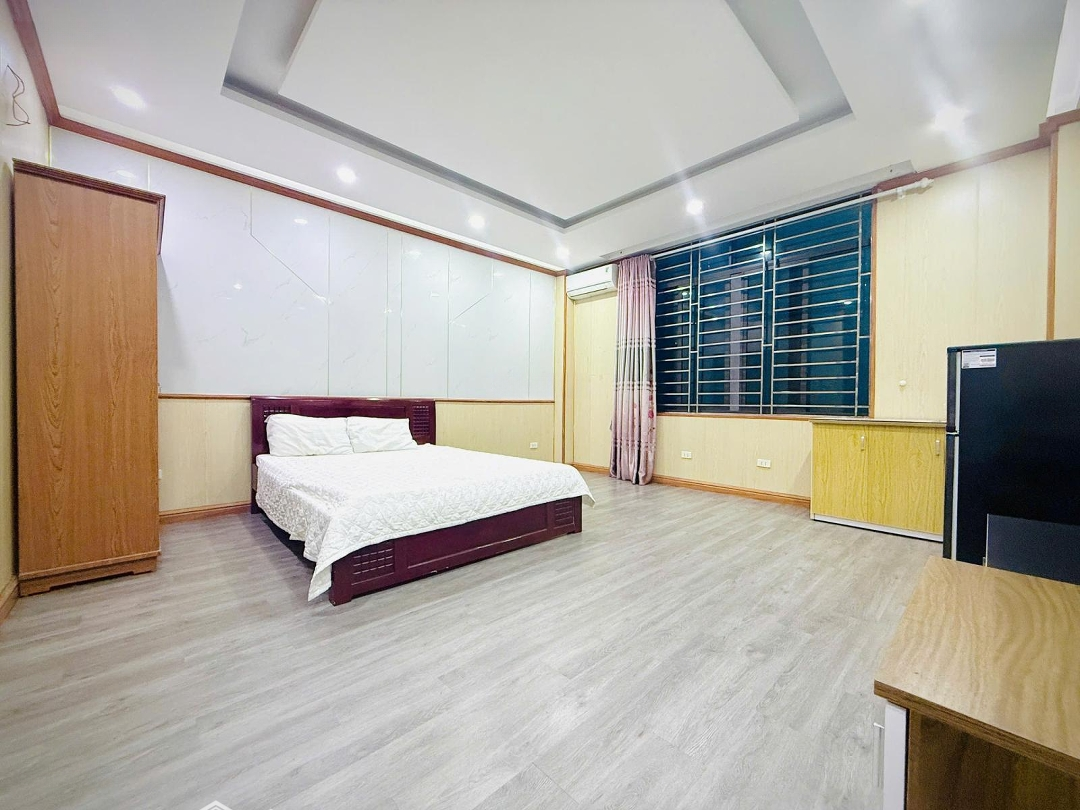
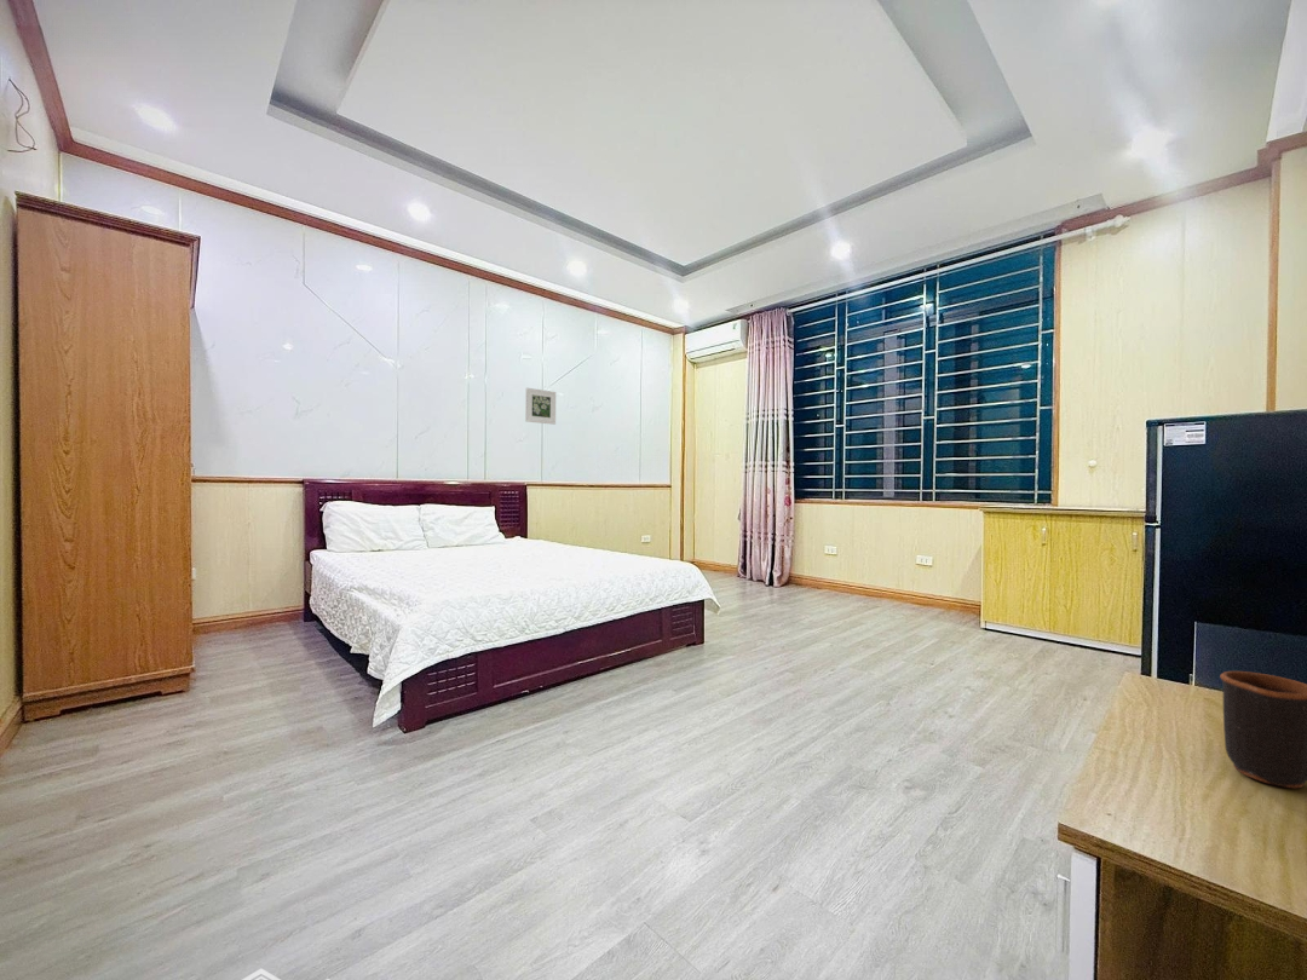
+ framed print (541, 407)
+ mug (1268, 724)
